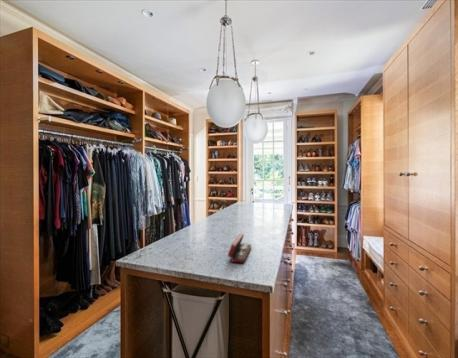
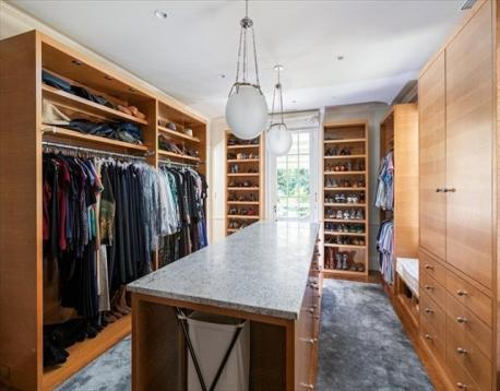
- jewelry box (240, 246)
